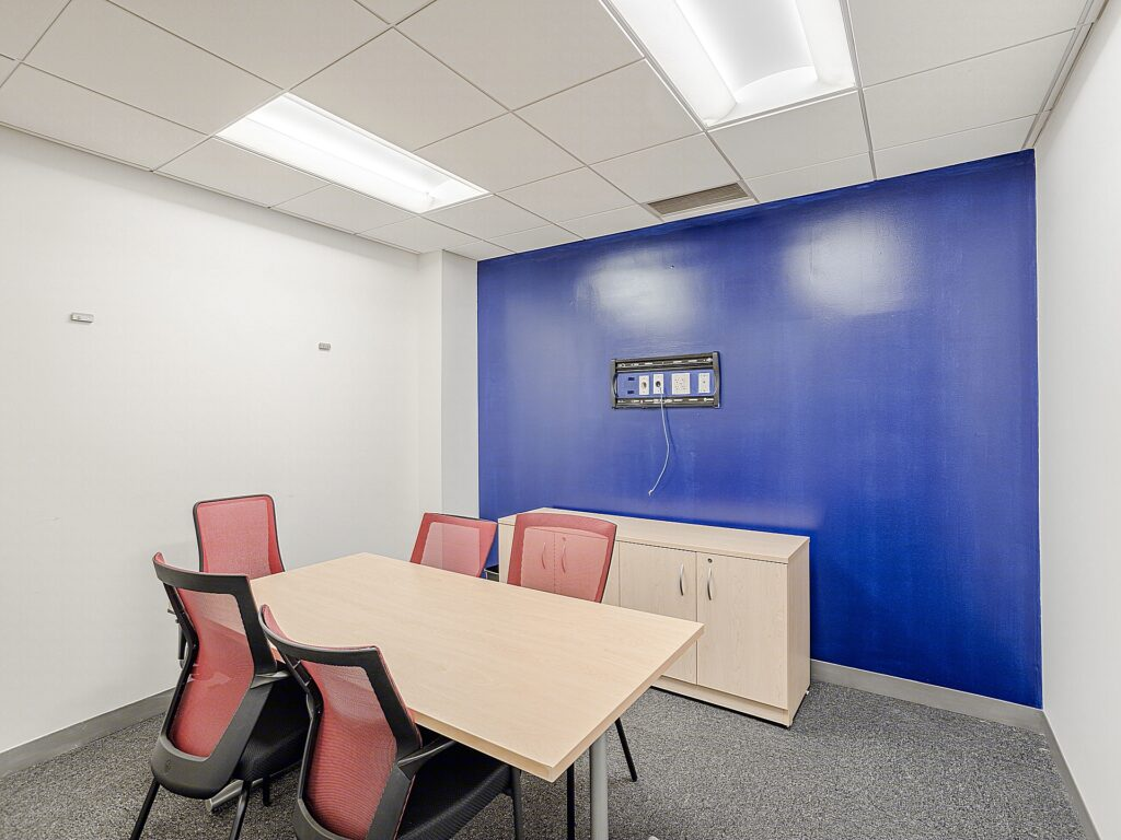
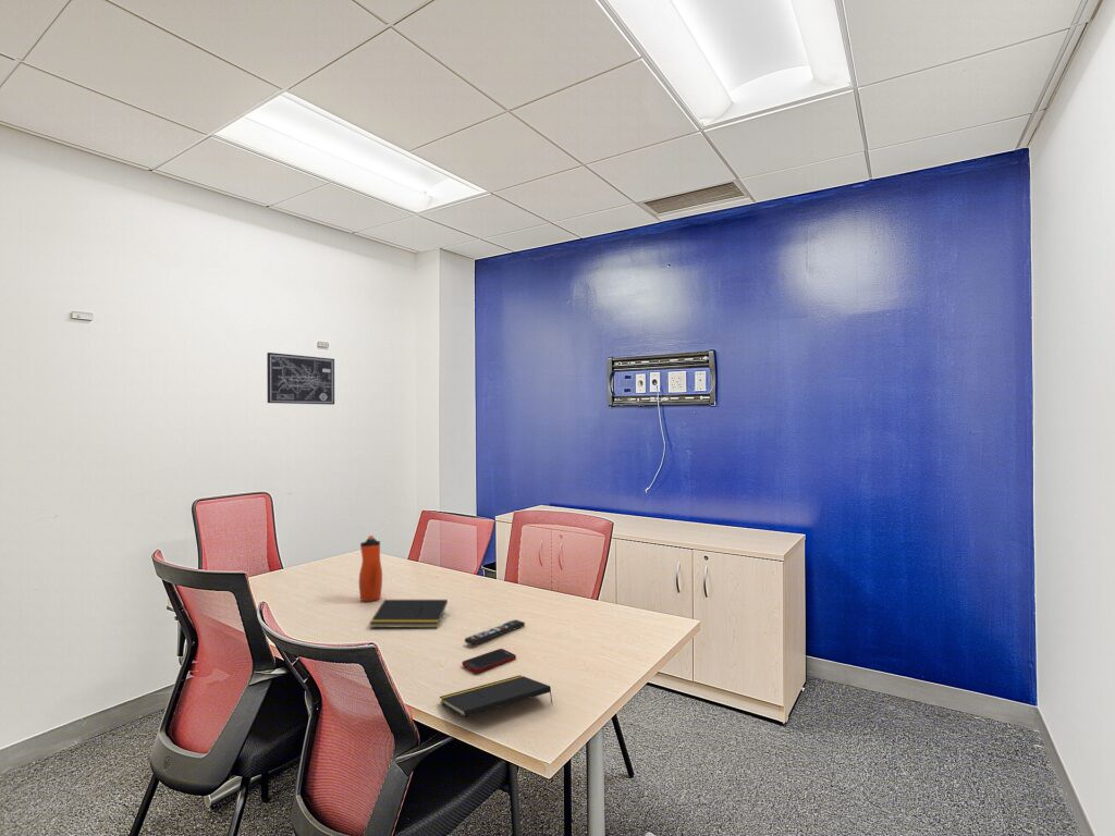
+ wall art (302, 379)
+ water bottle (370, 566)
+ remote control (495, 631)
+ cell phone (489, 660)
+ notepad (409, 613)
+ notepad (494, 693)
